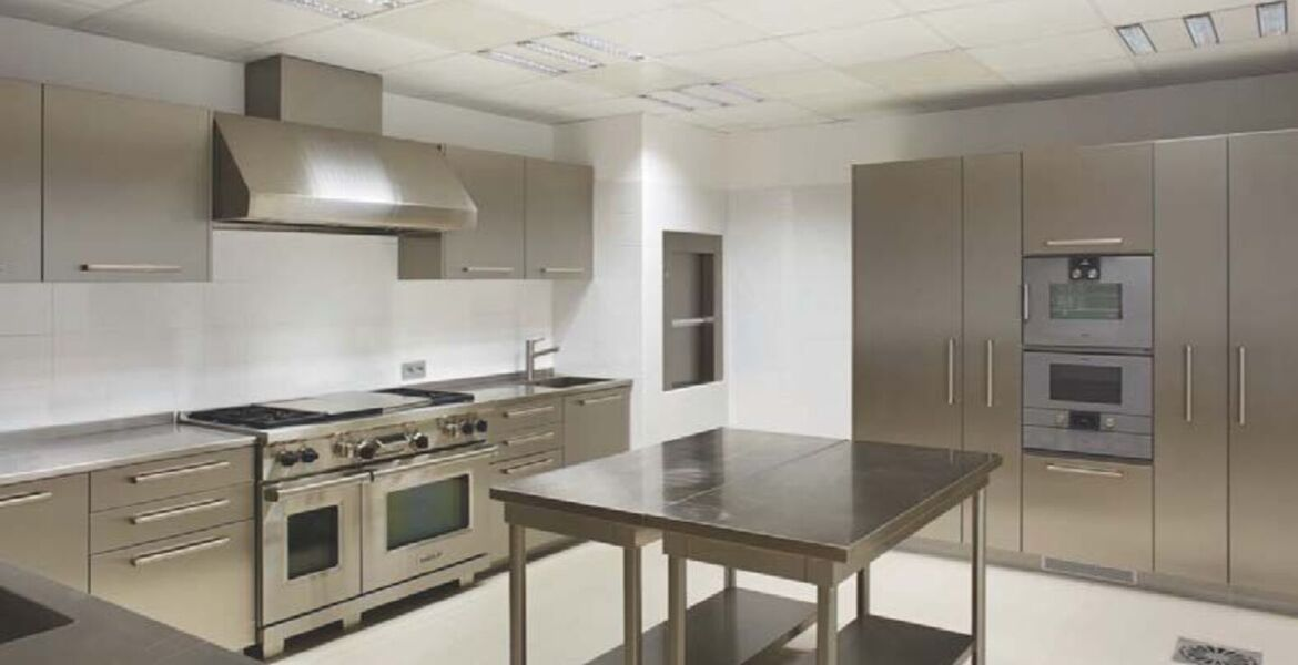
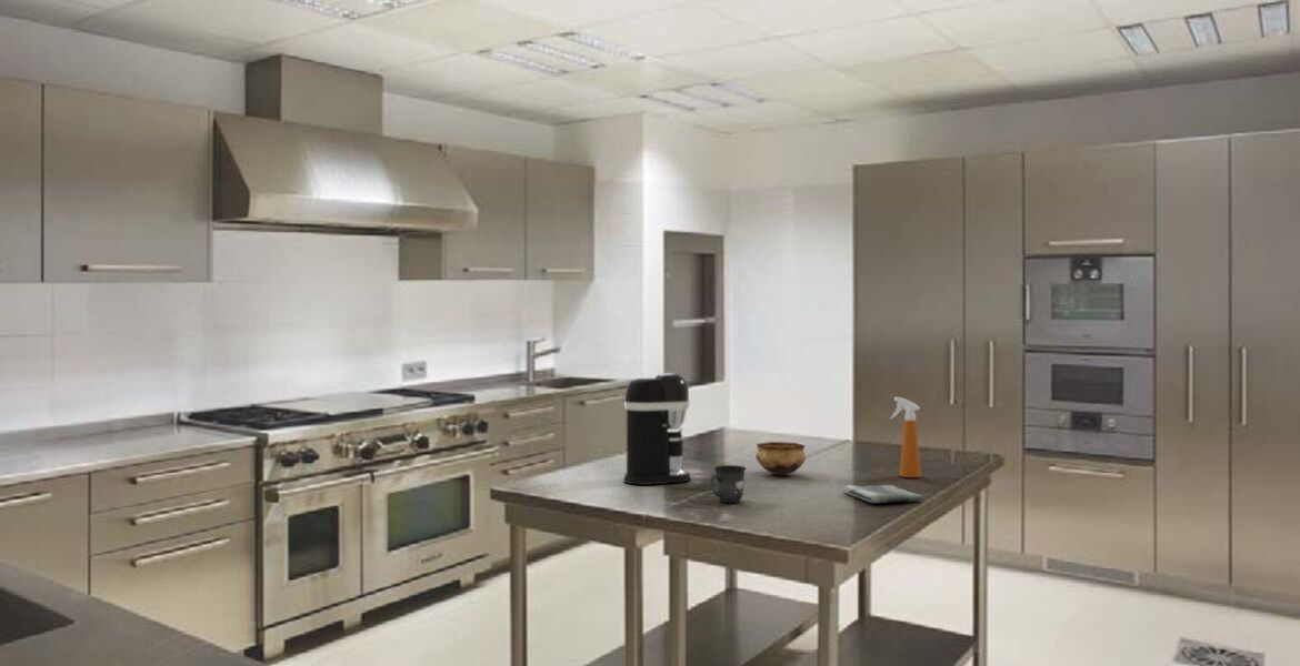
+ spray bottle (904, 436)
+ dish towel (881, 492)
+ bowl (780, 460)
+ mug (726, 484)
+ coffee maker (657, 426)
